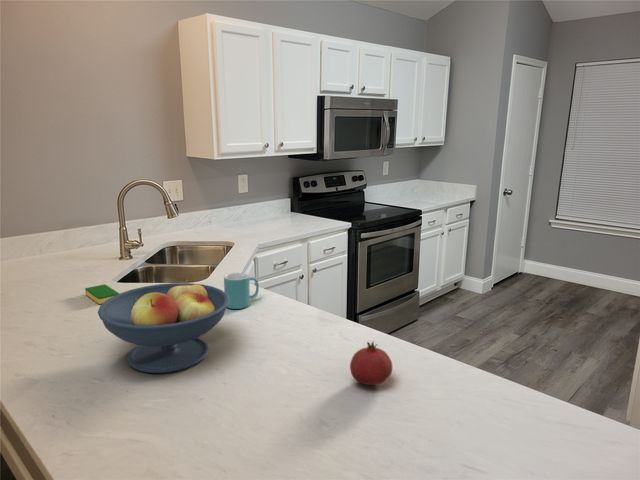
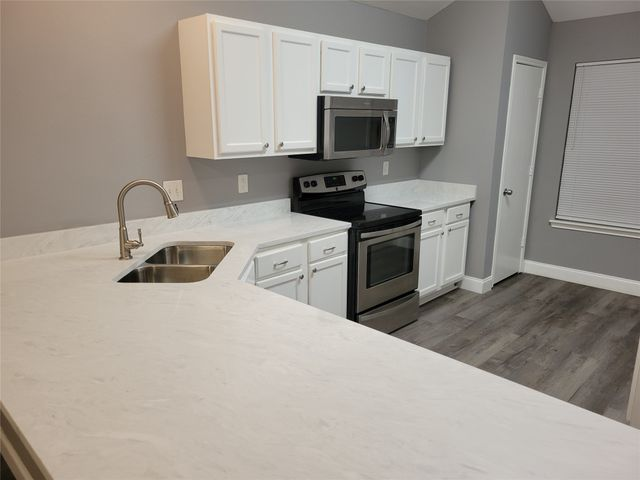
- dish sponge (102, 293)
- fruit bowl (167, 319)
- fruit (371, 362)
- mug (242, 289)
